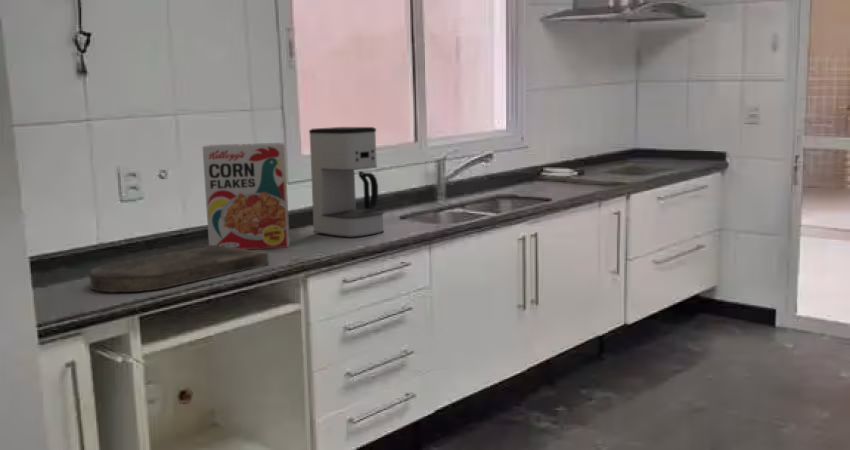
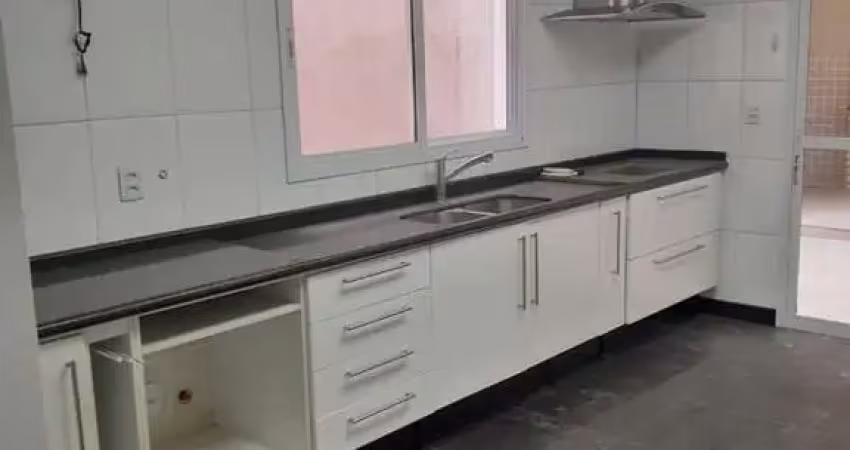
- cutting board (172, 268)
- cereal box (247, 195)
- coffee maker (352, 180)
